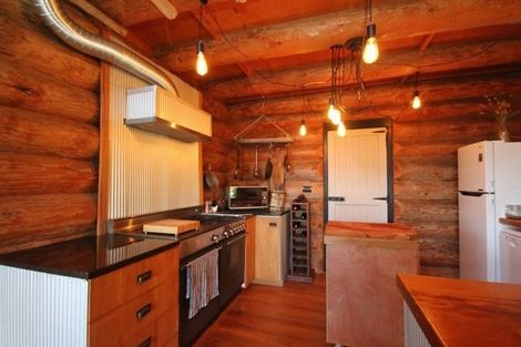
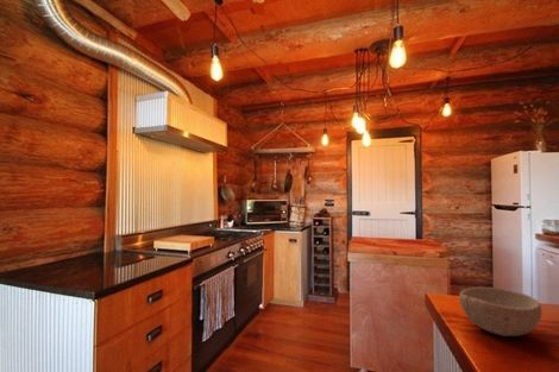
+ bowl (497, 313)
